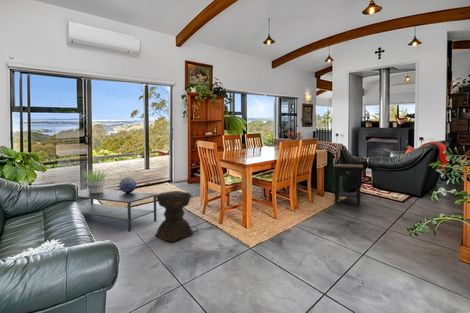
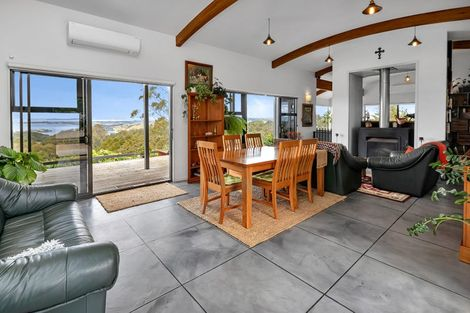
- stool (174, 213)
- potted plant (96, 181)
- coffee table (108, 207)
- decorative sphere (128, 184)
- side table (347, 175)
